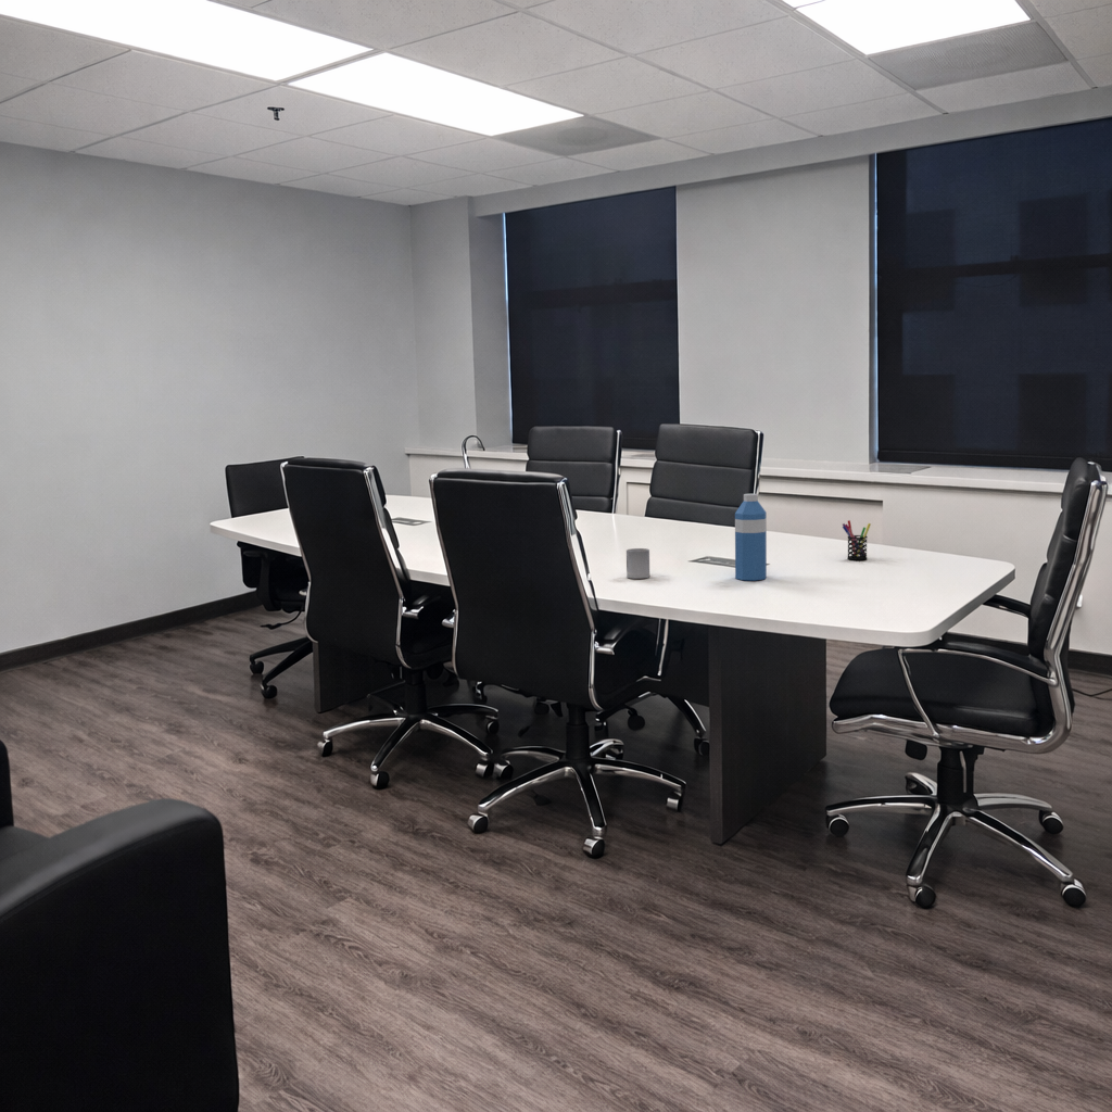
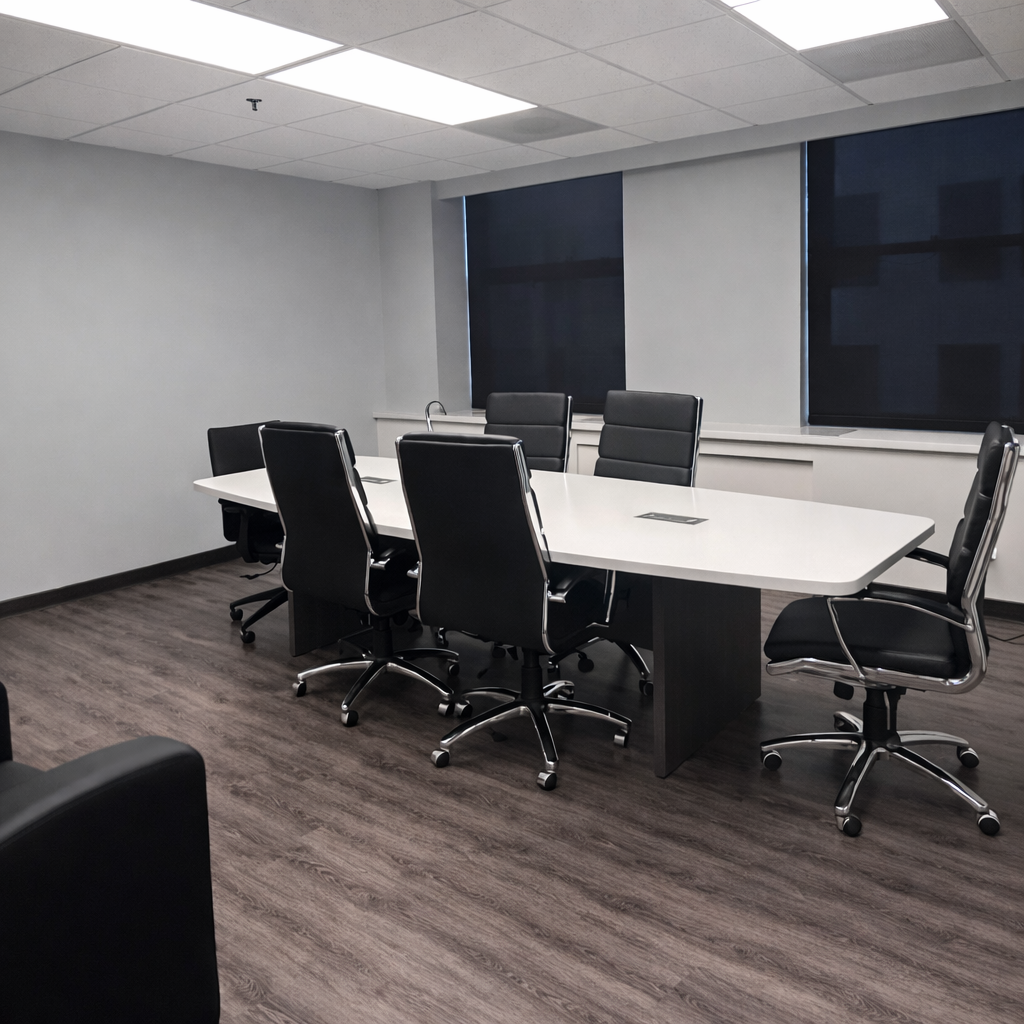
- water bottle (750, 535)
- pen holder (857, 539)
- cup (640, 563)
